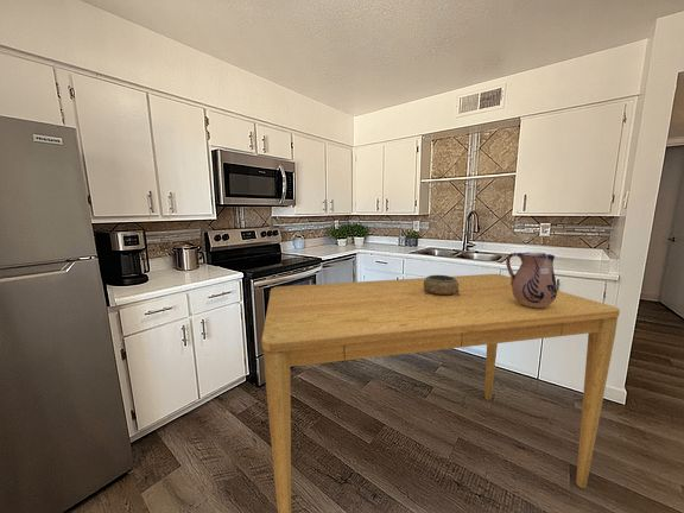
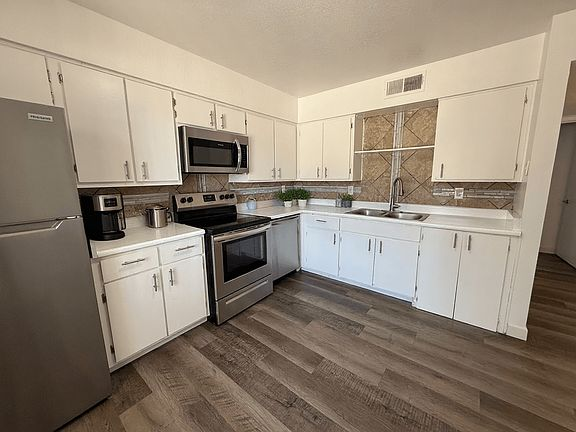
- ceramic pitcher (530, 279)
- dining table (418, 352)
- decorative bowl (439, 284)
